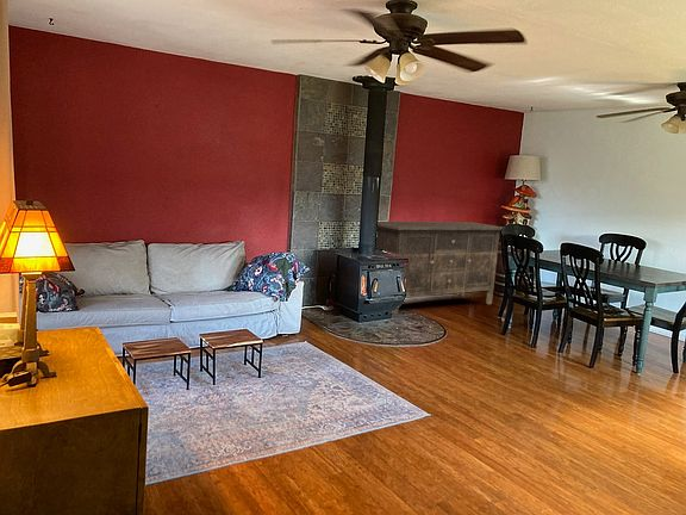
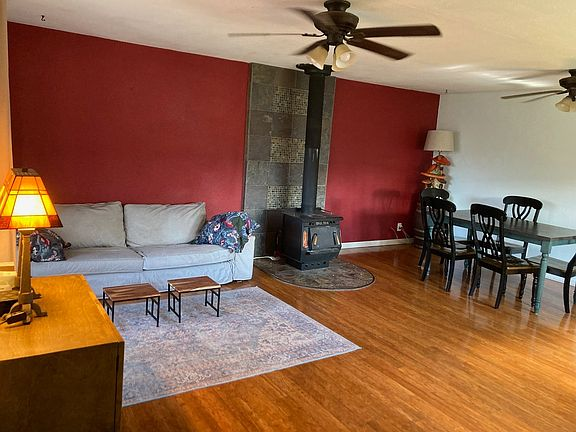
- sideboard (435, 265)
